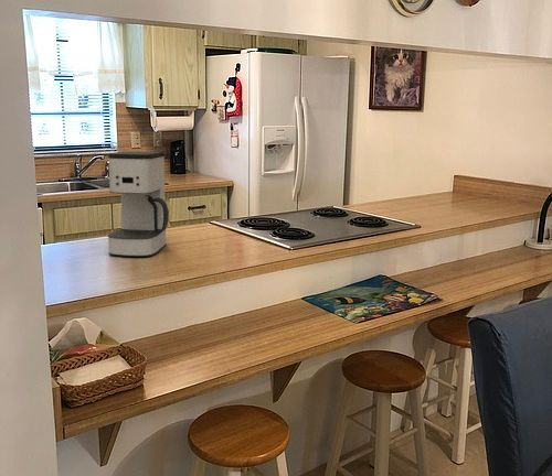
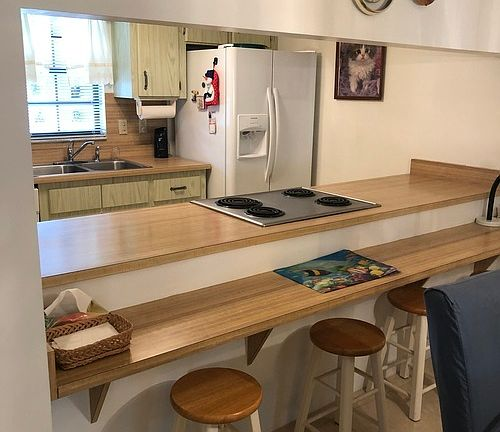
- coffee maker (140, 202)
